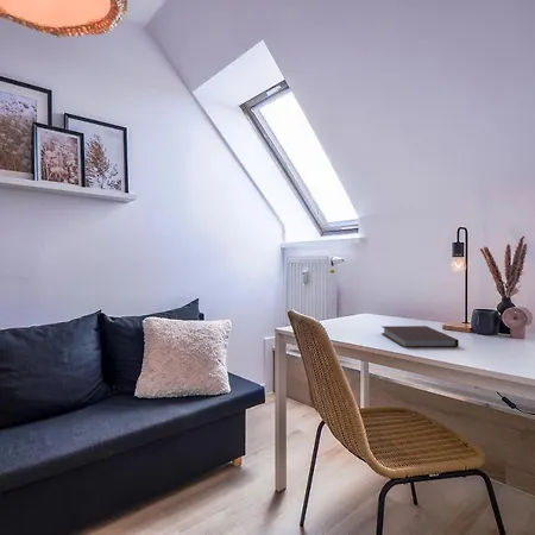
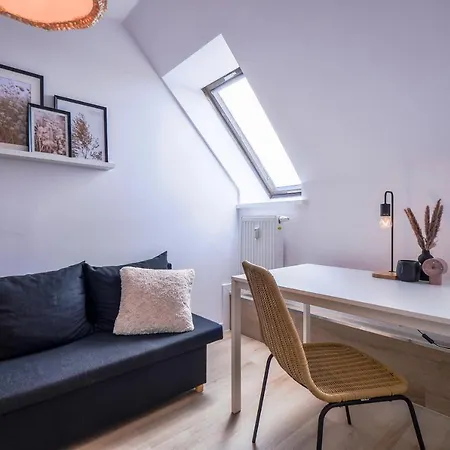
- notebook (416, 335)
